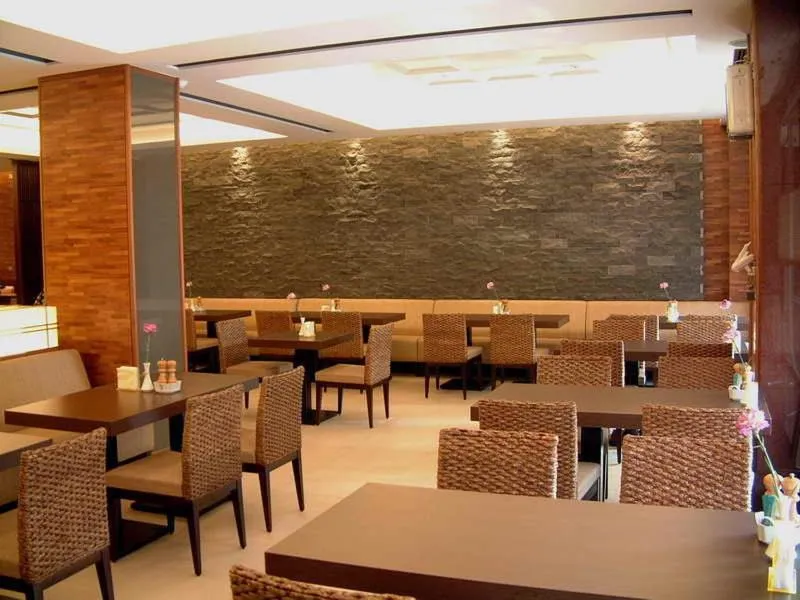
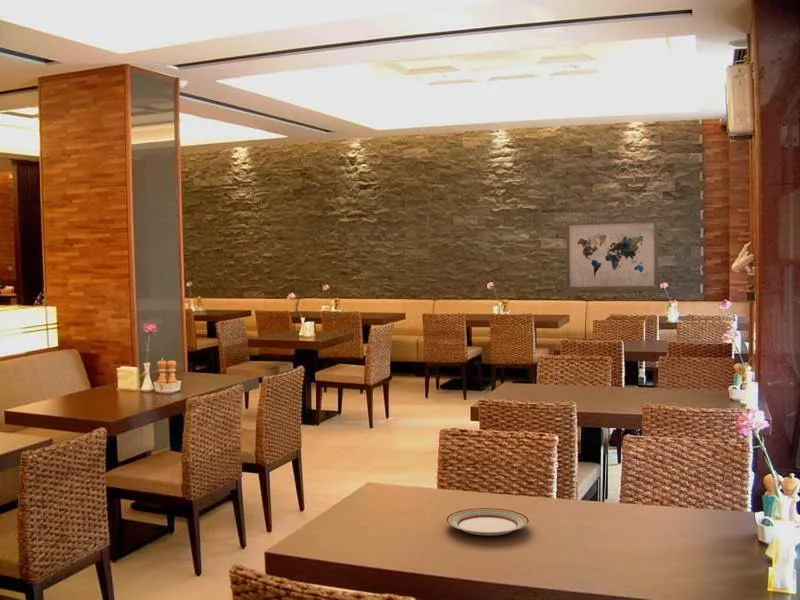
+ plate (487, 523)
+ wall art (611, 255)
